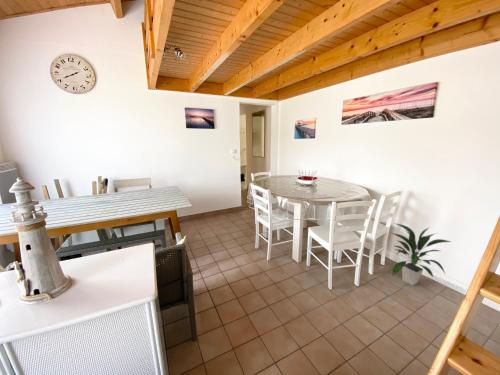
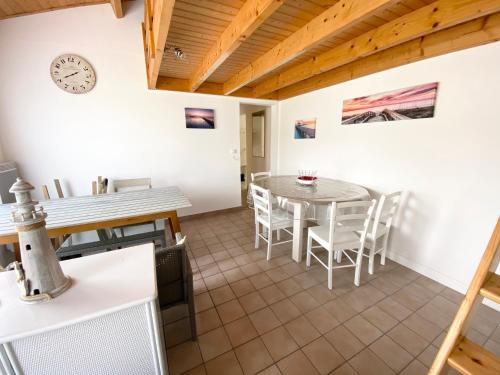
- indoor plant (413, 254)
